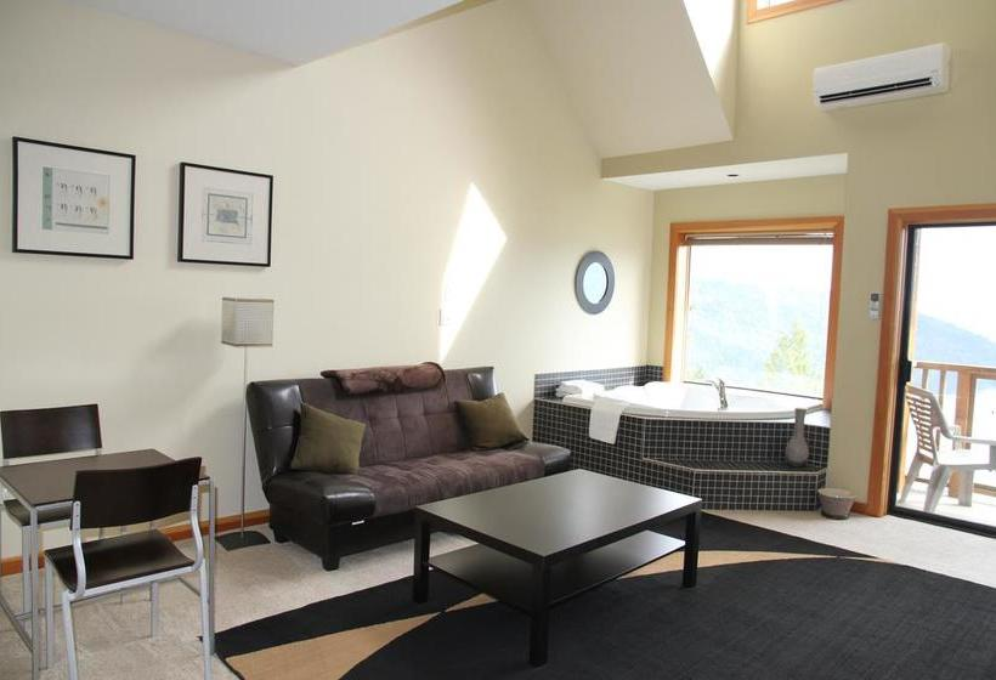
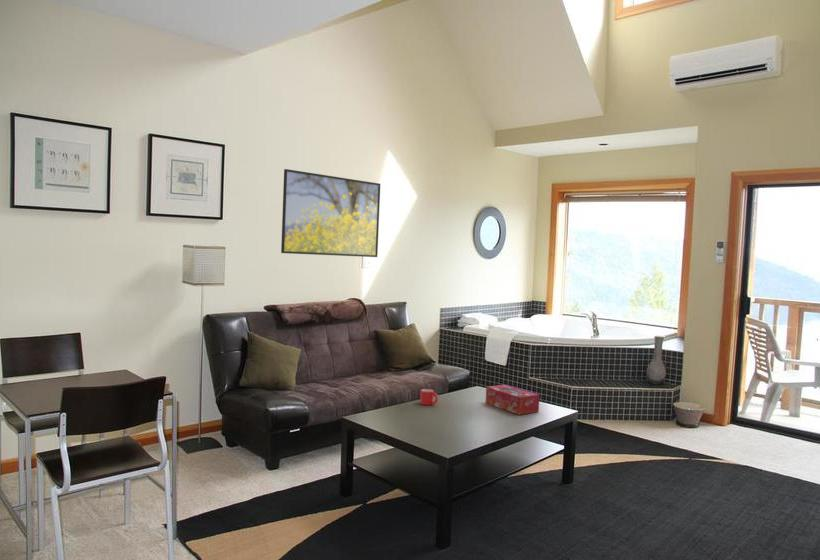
+ mug (429, 397)
+ tissue box (511, 399)
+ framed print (333, 216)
